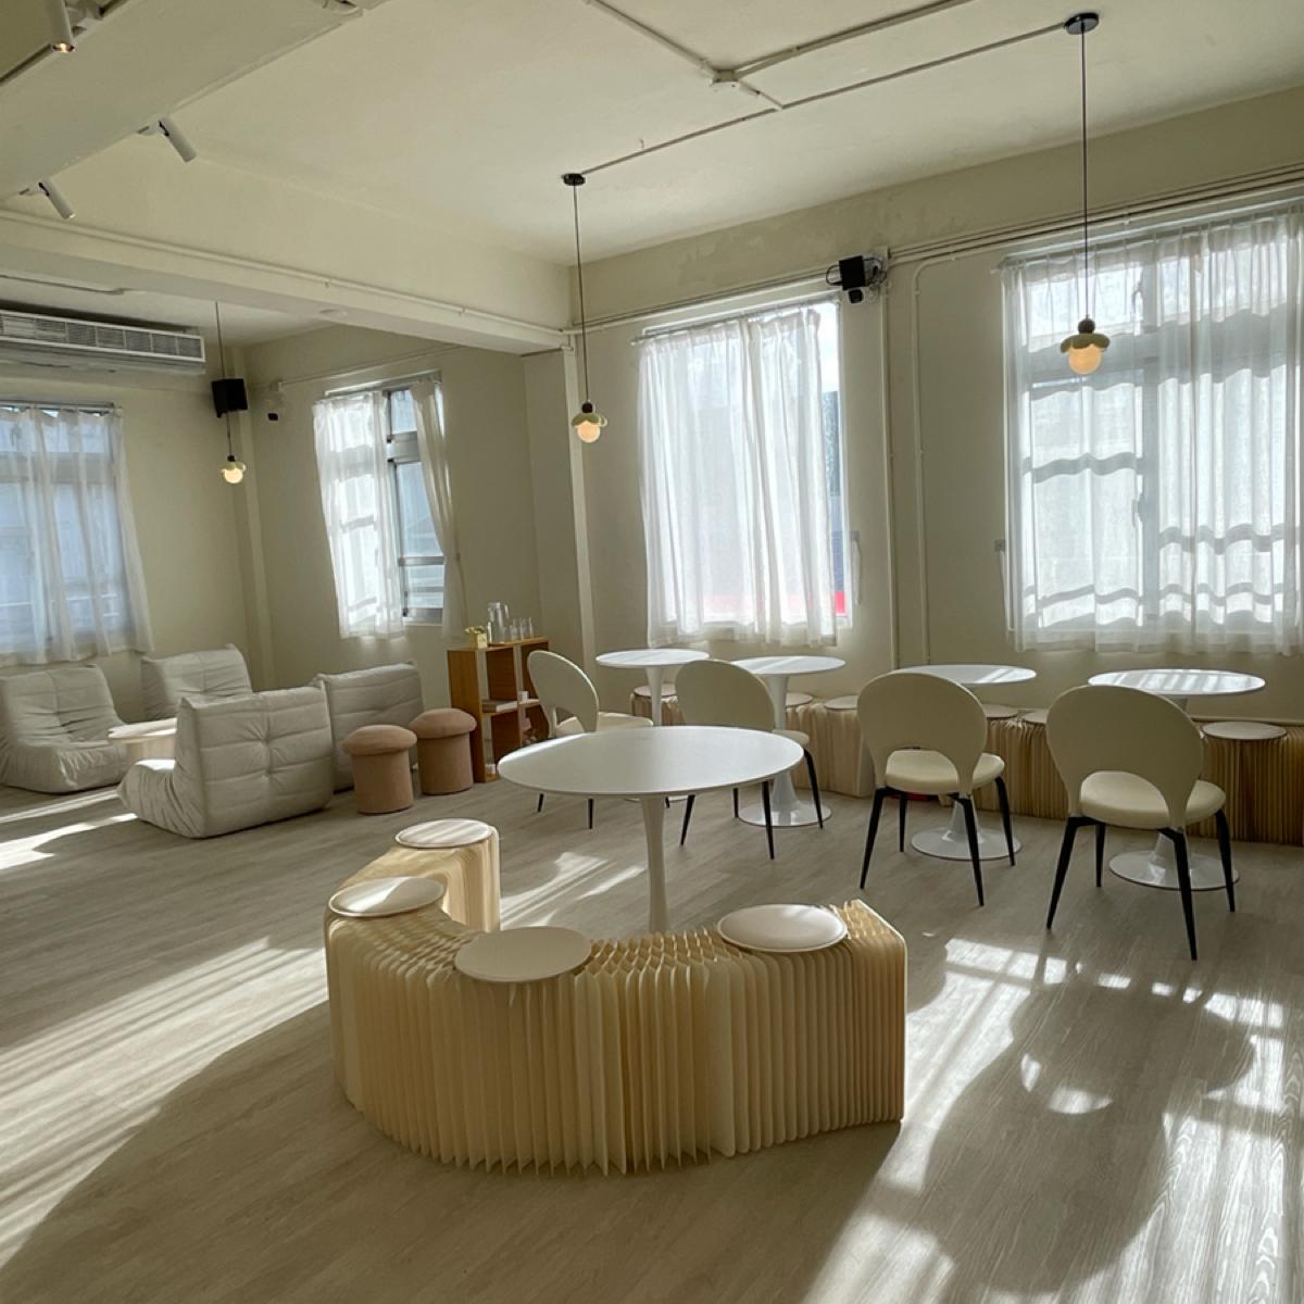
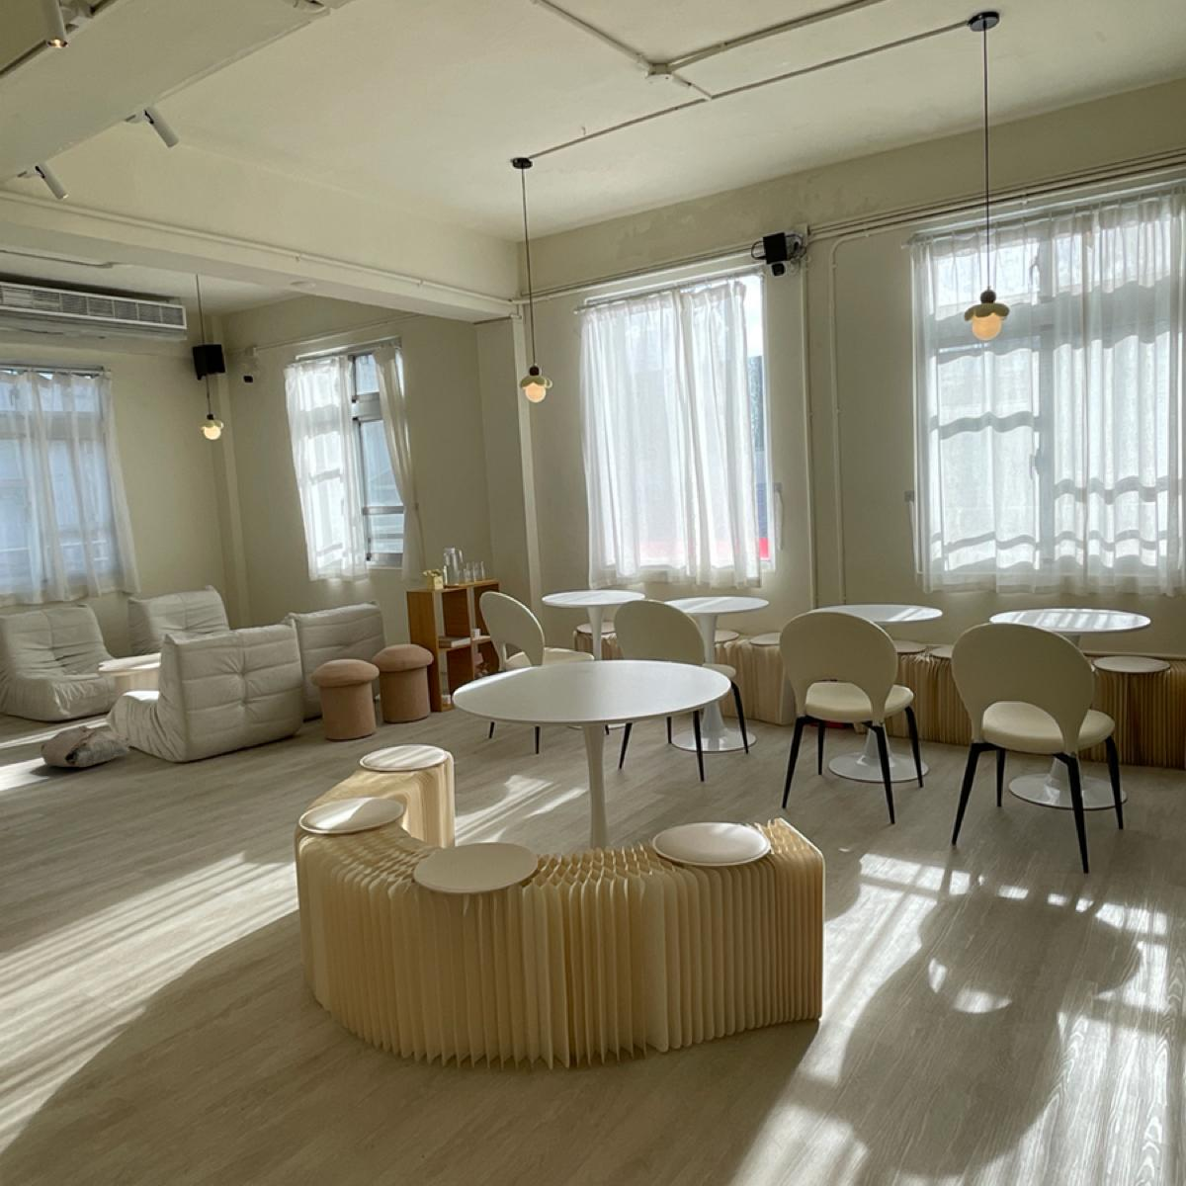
+ bag (88, 743)
